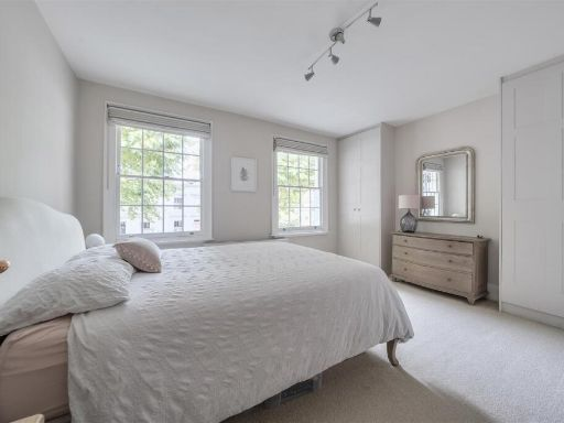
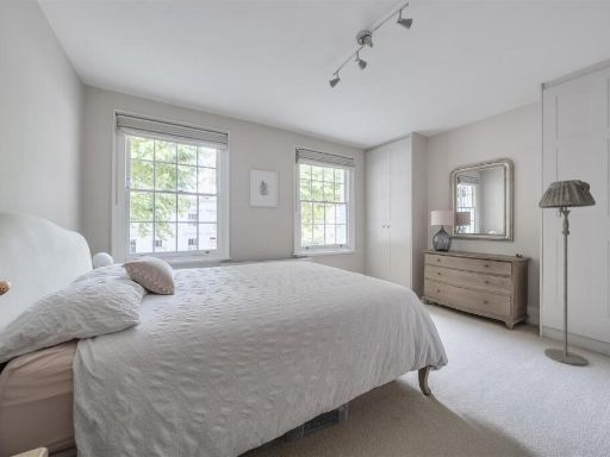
+ floor lamp (565, 269)
